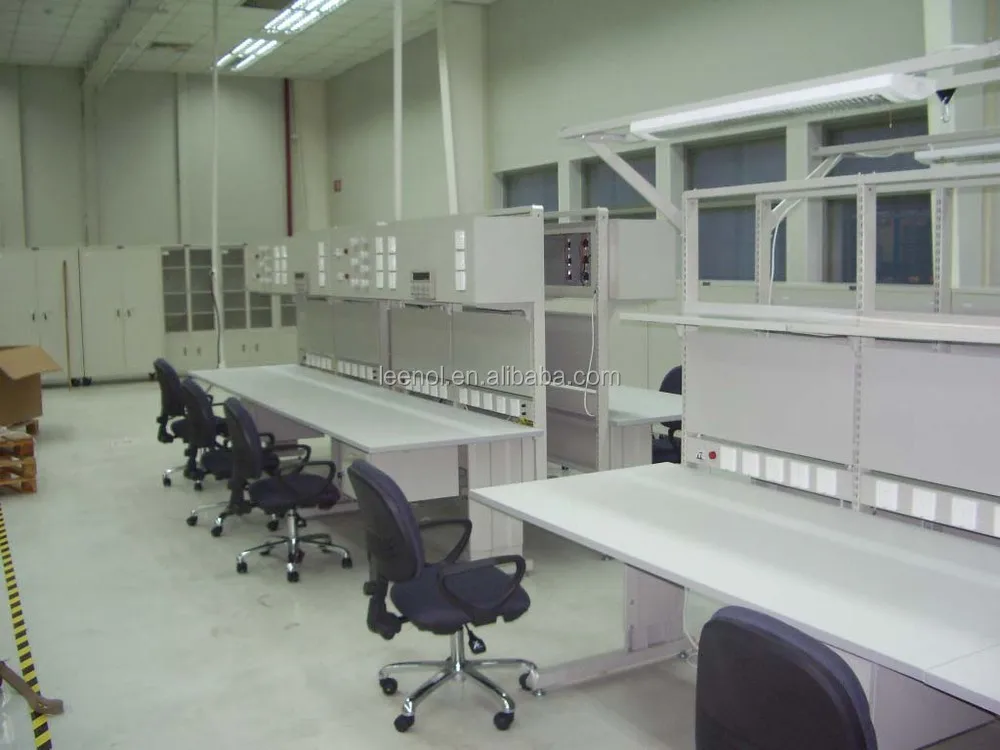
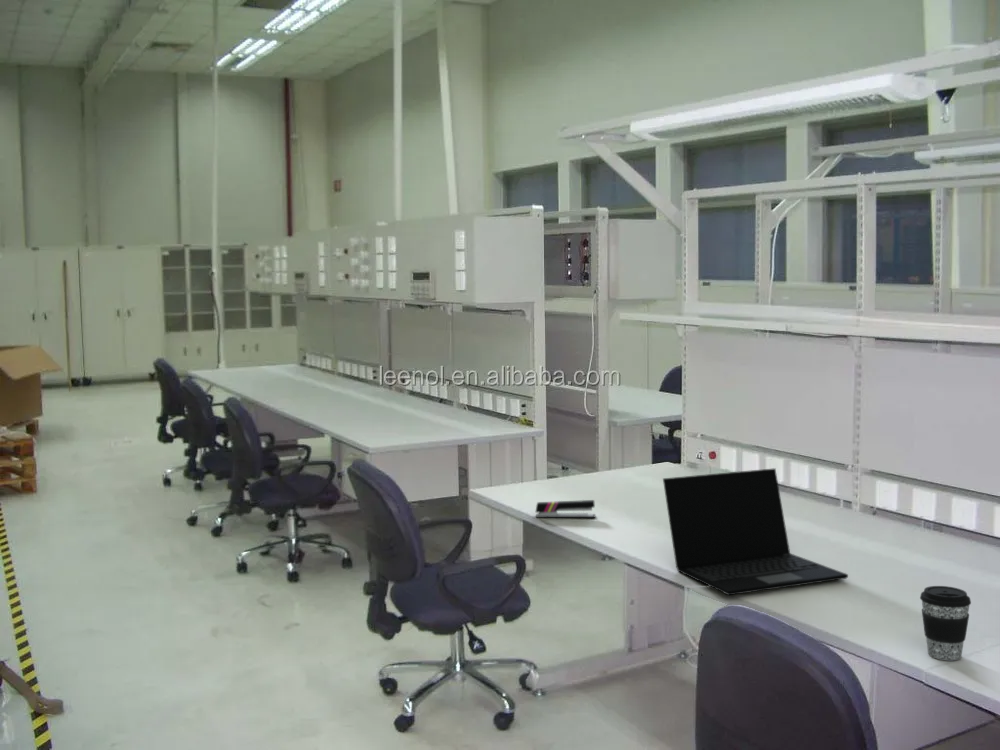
+ stapler (565, 508)
+ coffee cup (944, 623)
+ laptop (752, 527)
